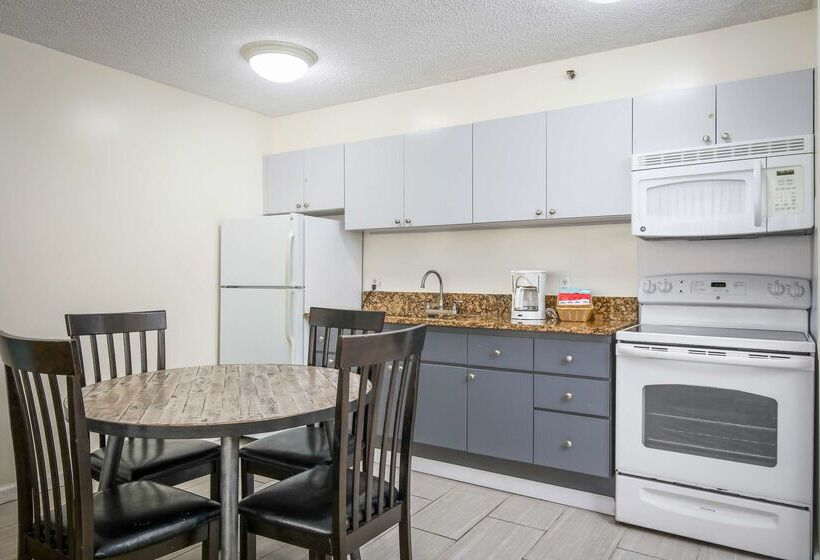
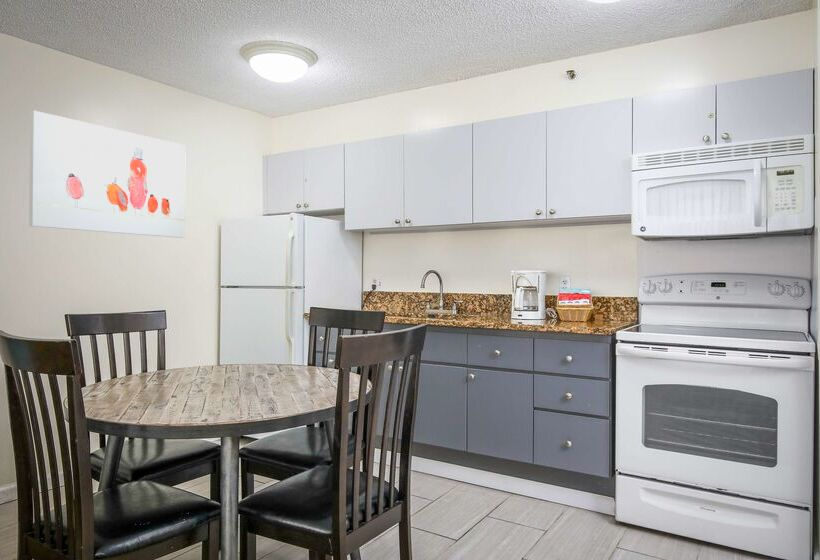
+ wall art (115, 181)
